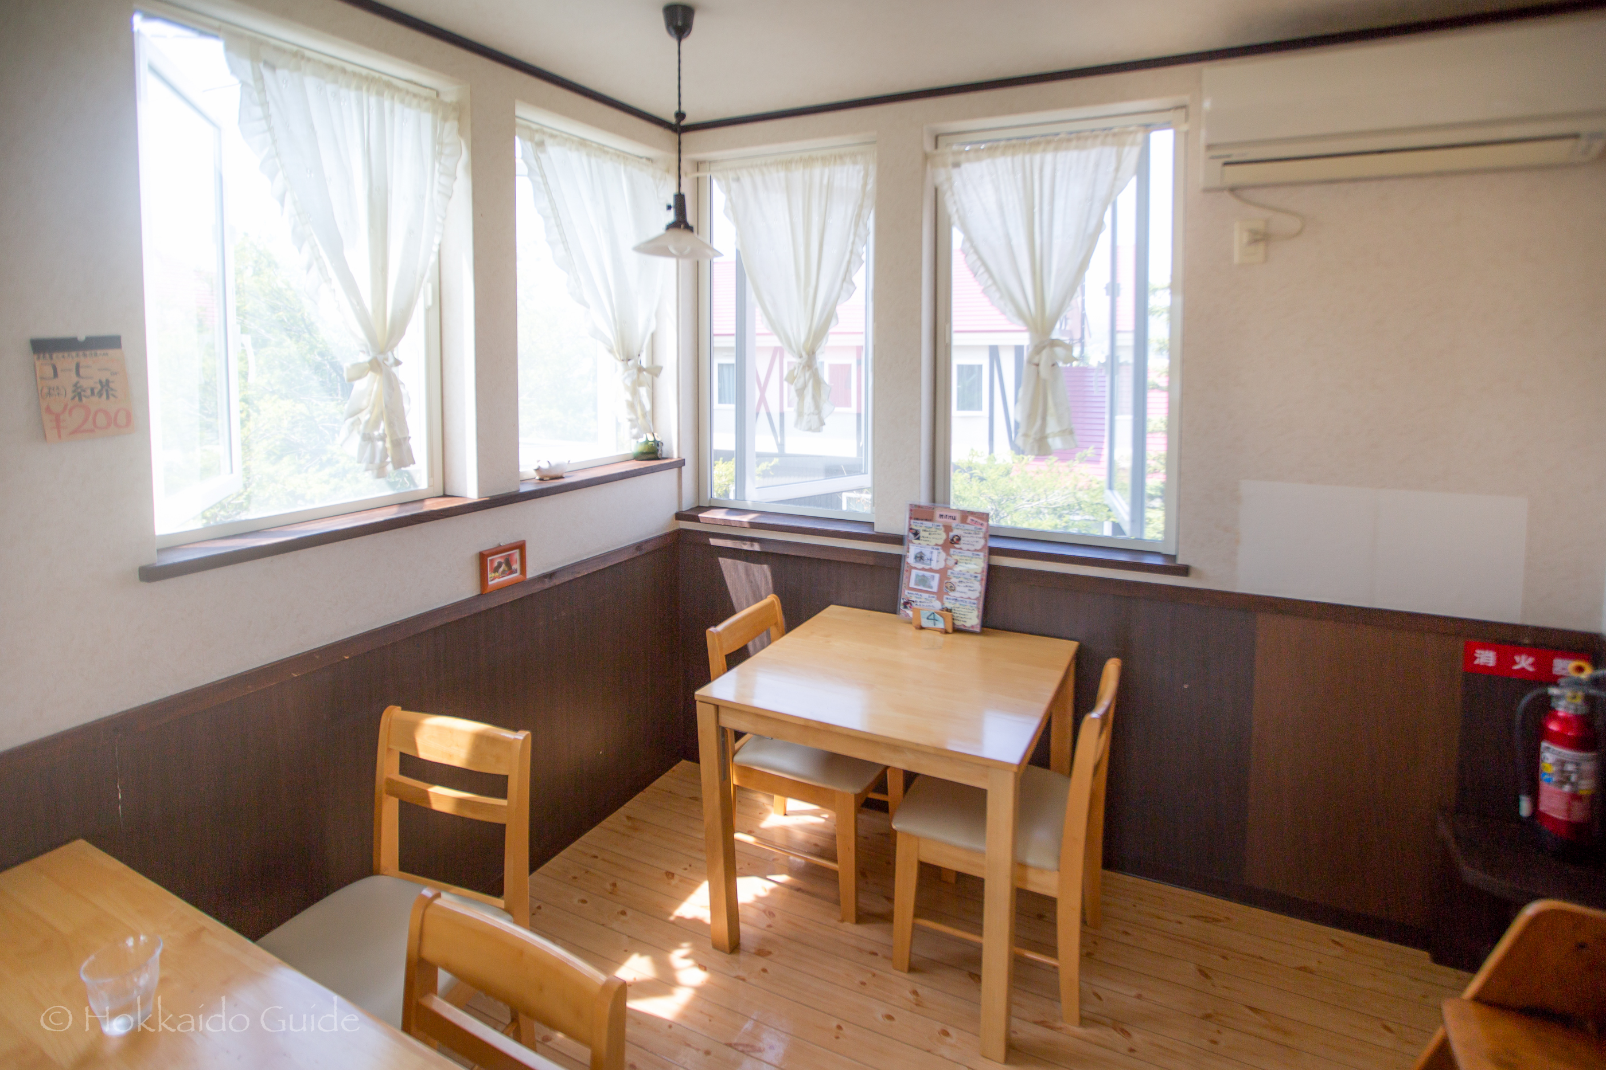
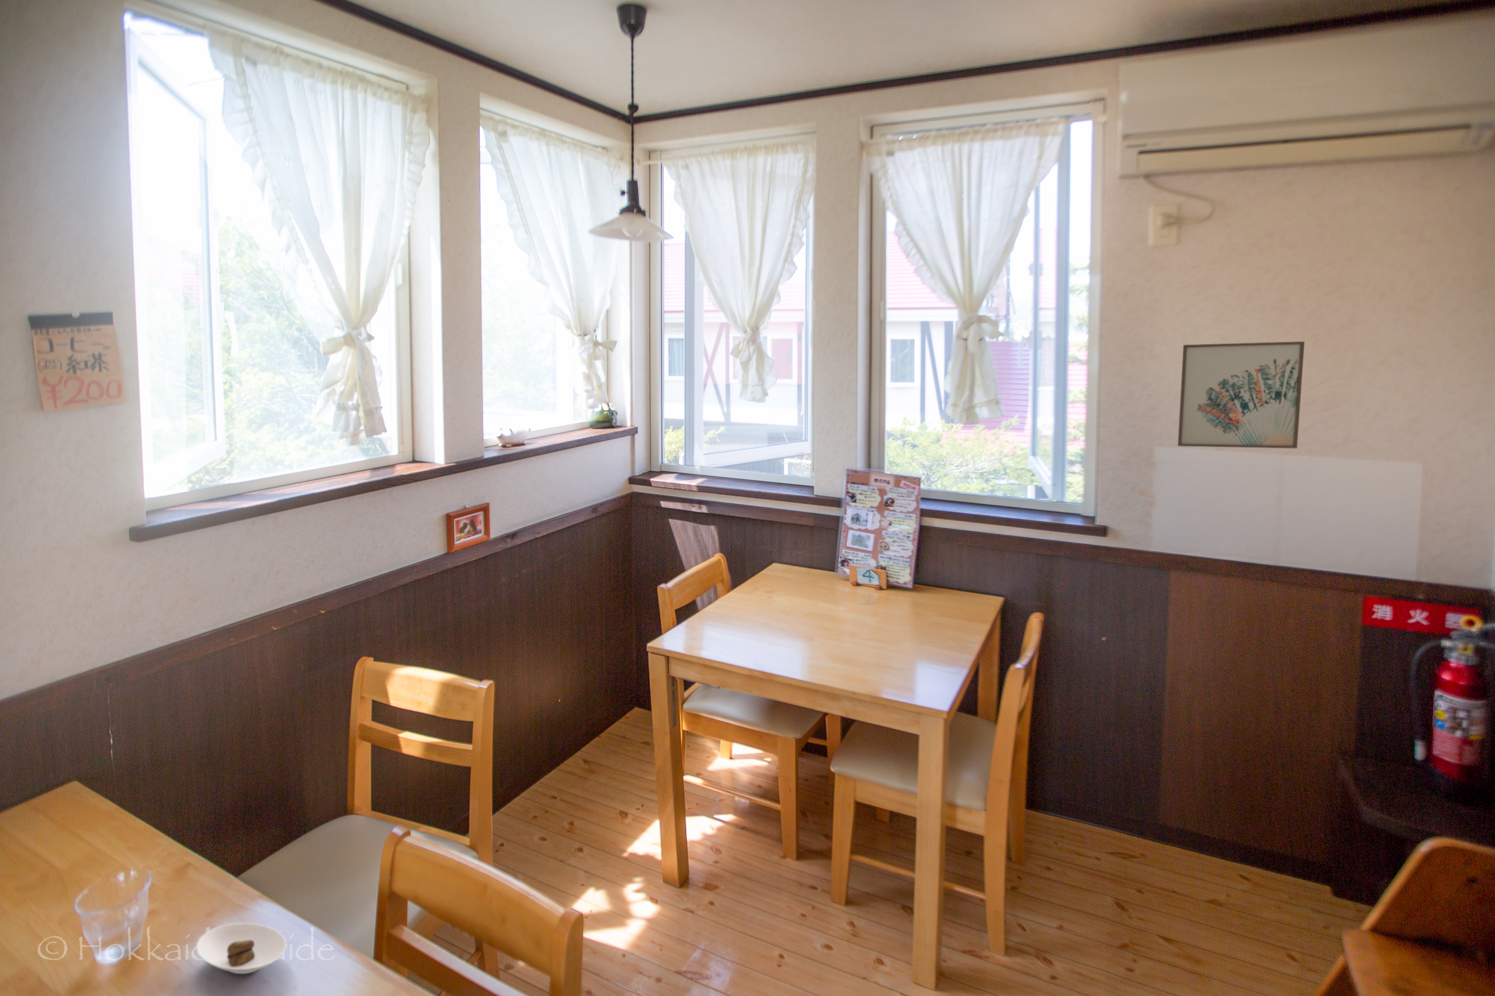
+ saucer (241, 952)
+ wall art (1238, 396)
